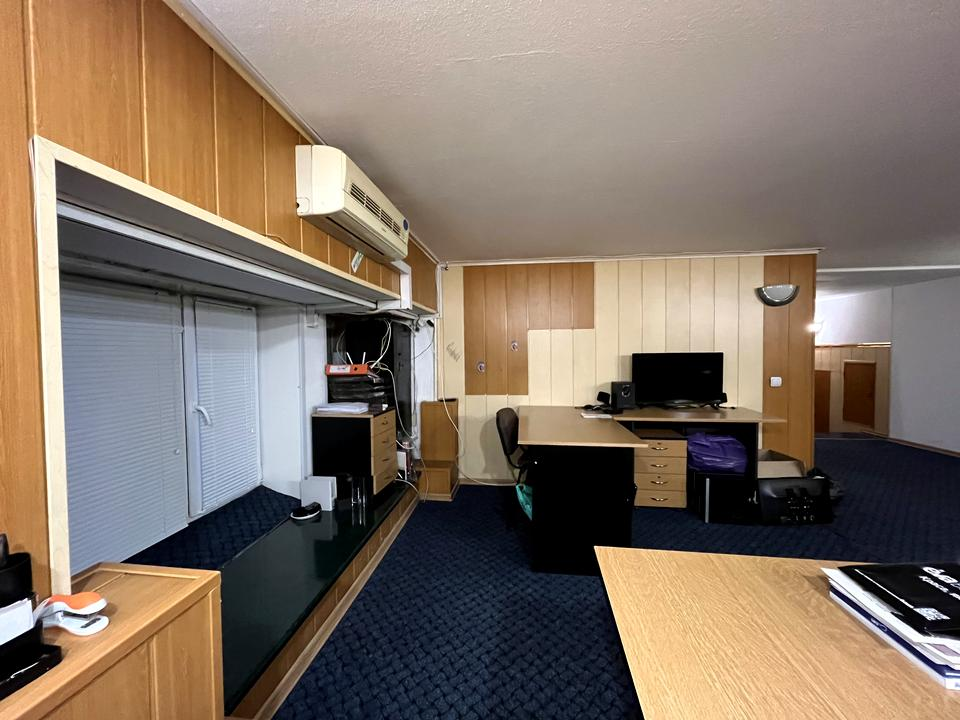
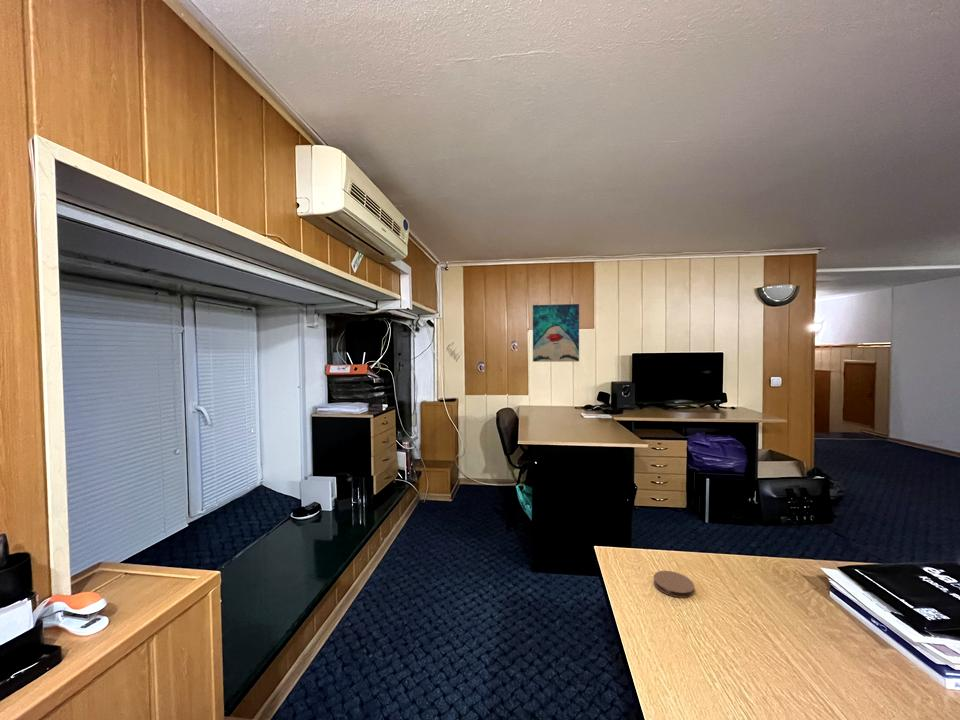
+ coaster (673, 583)
+ wall art (555, 333)
